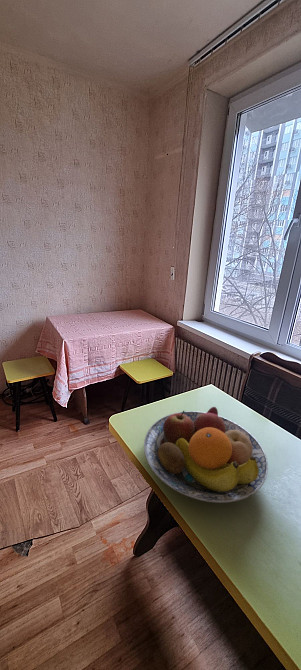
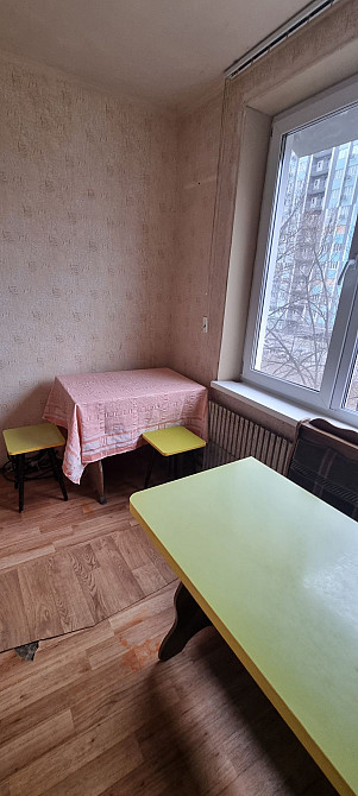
- fruit bowl (204, 443)
